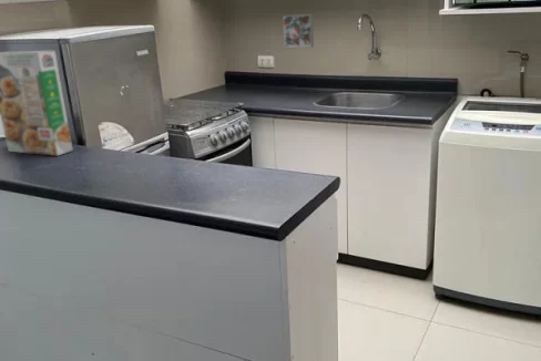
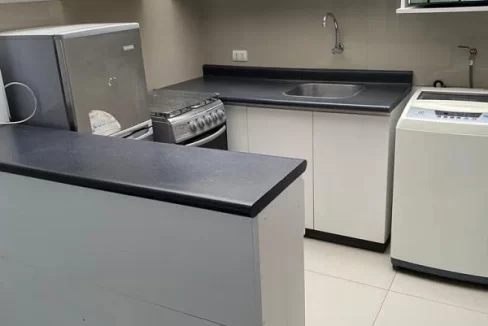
- decorative tile (297, 31)
- cereal box (30, 102)
